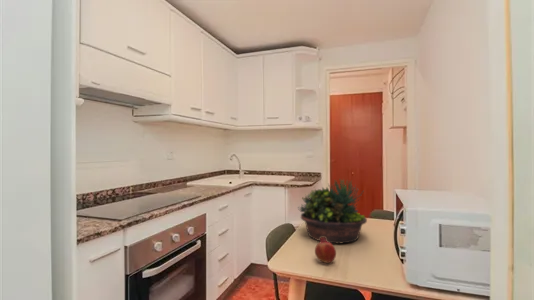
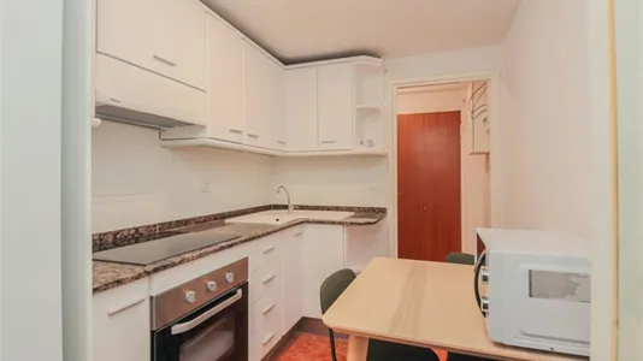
- fruit (325, 250)
- succulent planter (332, 206)
